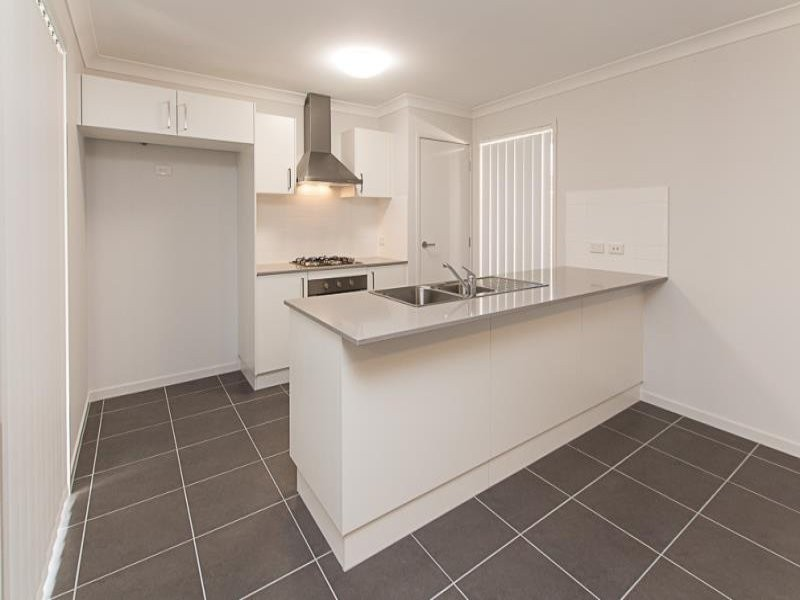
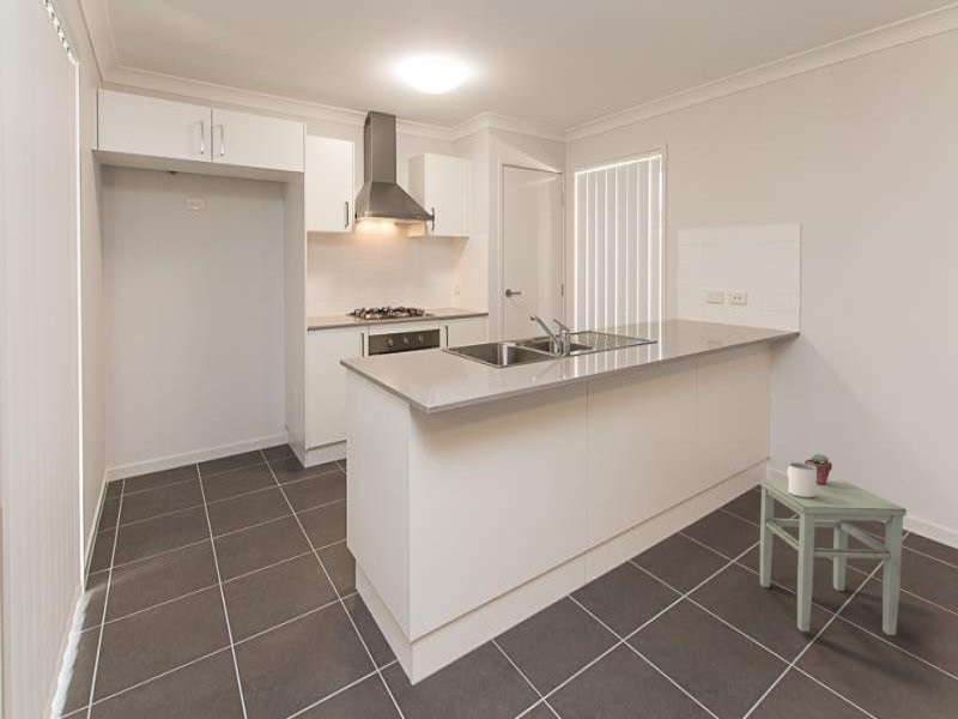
+ potted succulent (818, 467)
+ mug (799, 478)
+ stool (824, 551)
